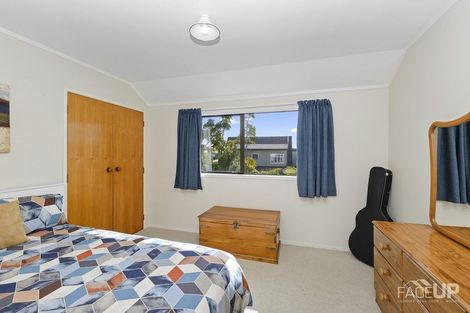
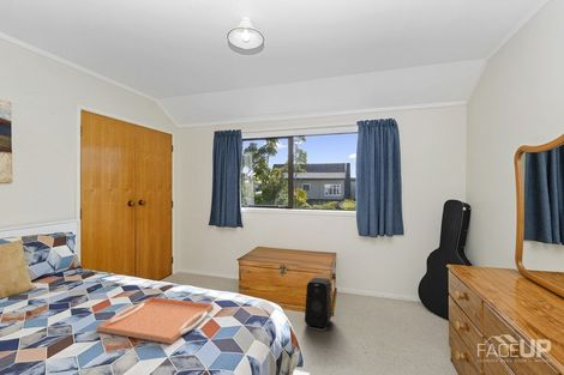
+ serving tray (160, 316)
+ speaker (318, 302)
